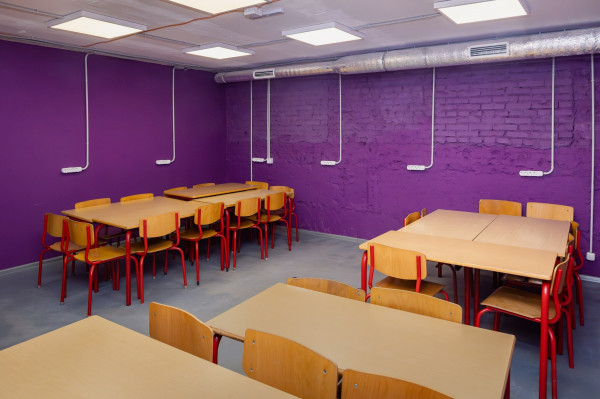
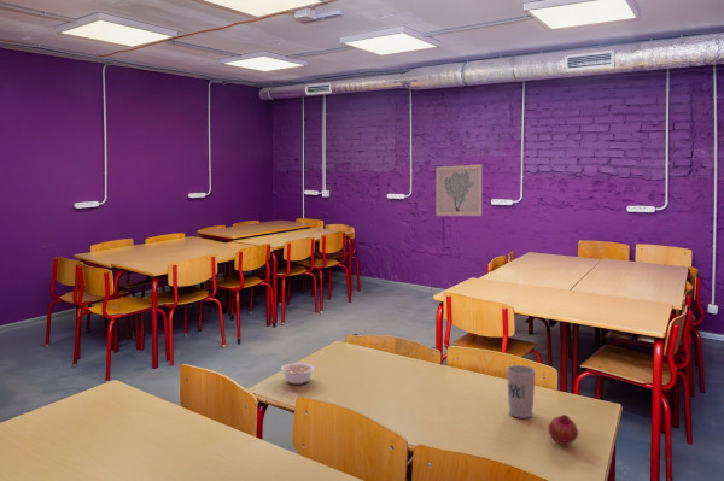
+ legume (298, 373)
+ fruit (562, 428)
+ cup (520, 391)
+ wall art (459, 190)
